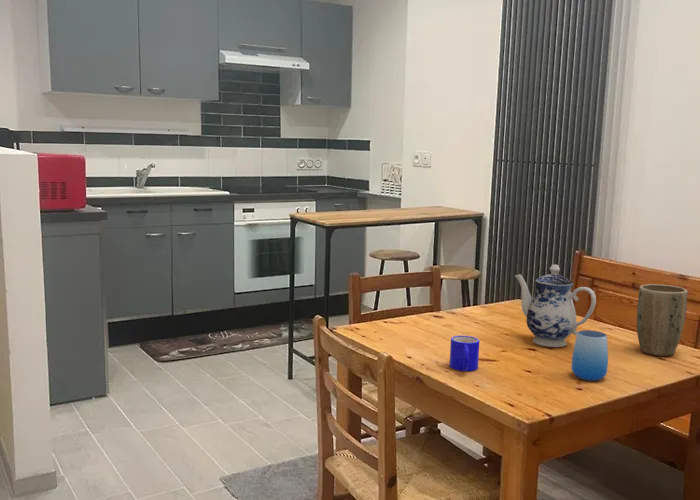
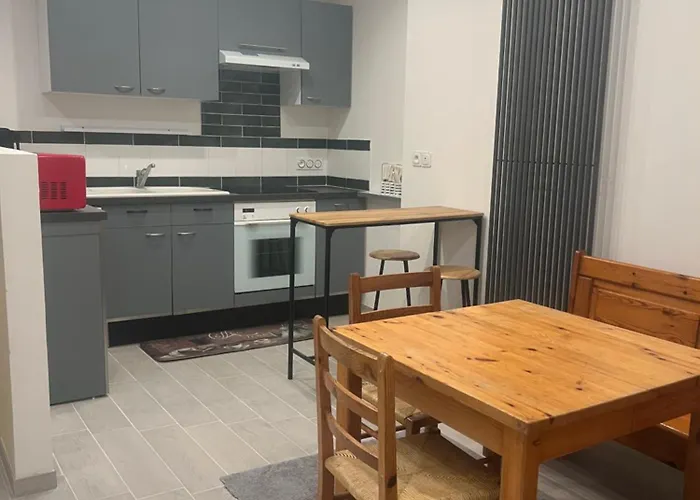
- mug (465, 355)
- cup (590, 355)
- teapot (552, 304)
- plant pot (660, 320)
